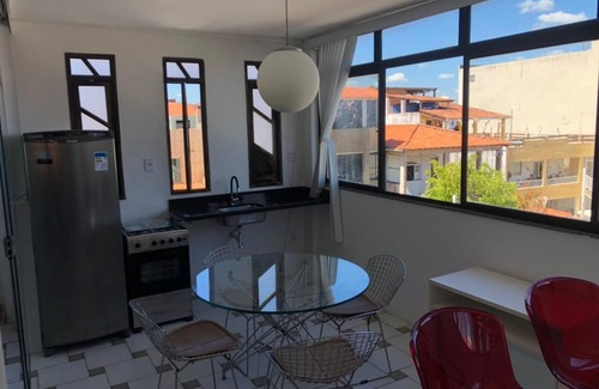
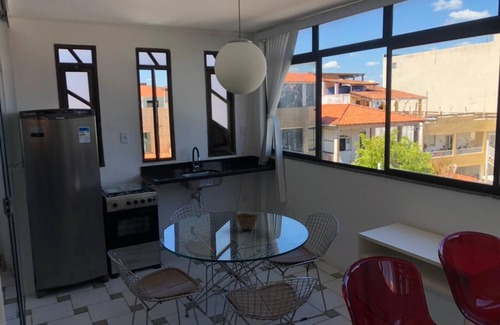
+ bowl (247, 222)
